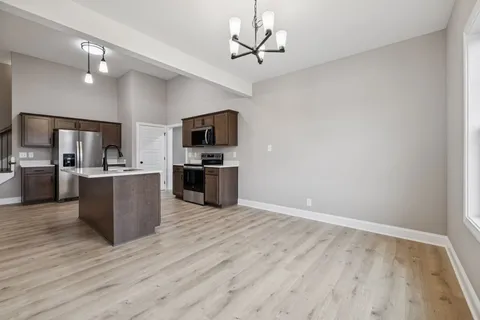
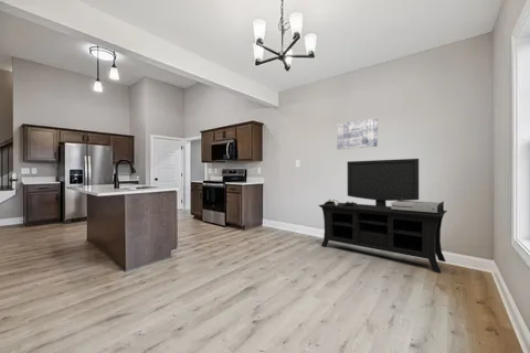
+ media console (377, 206)
+ wall art (356, 135)
